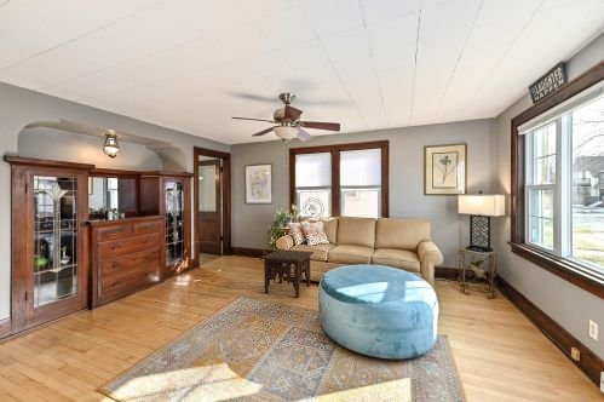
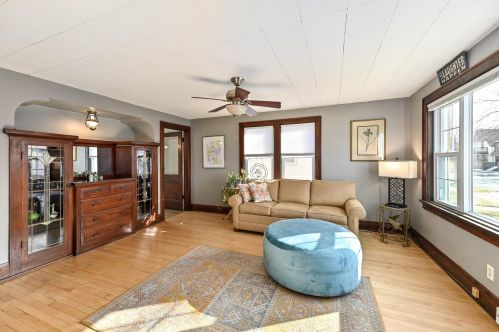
- side table (288, 271)
